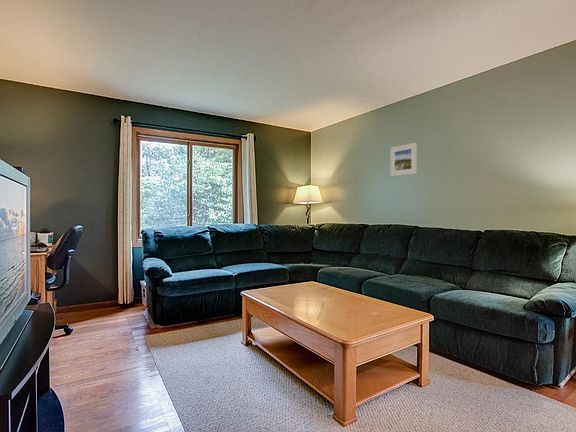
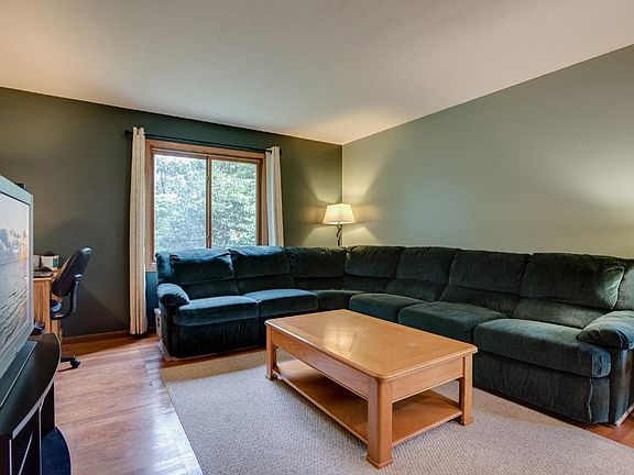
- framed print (403, 160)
